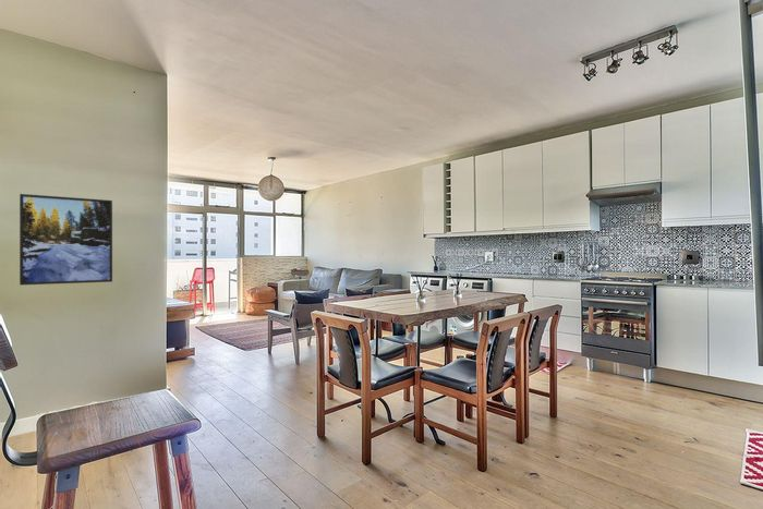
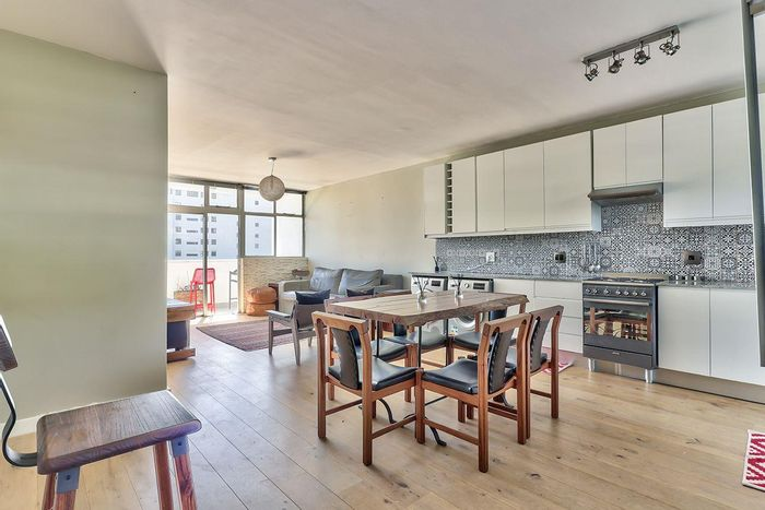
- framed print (69, 240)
